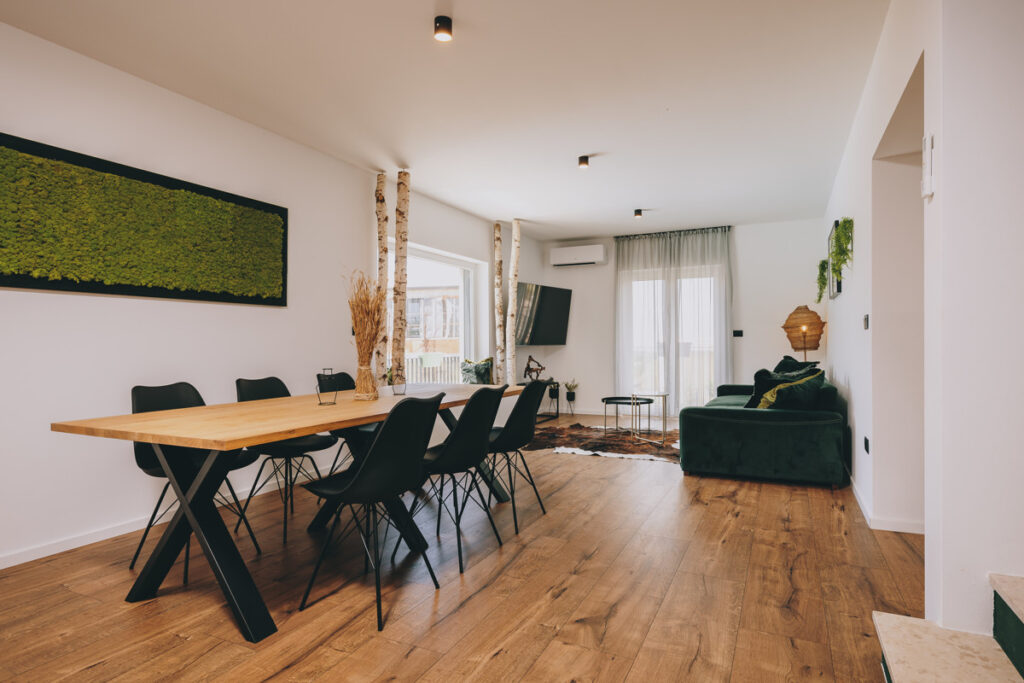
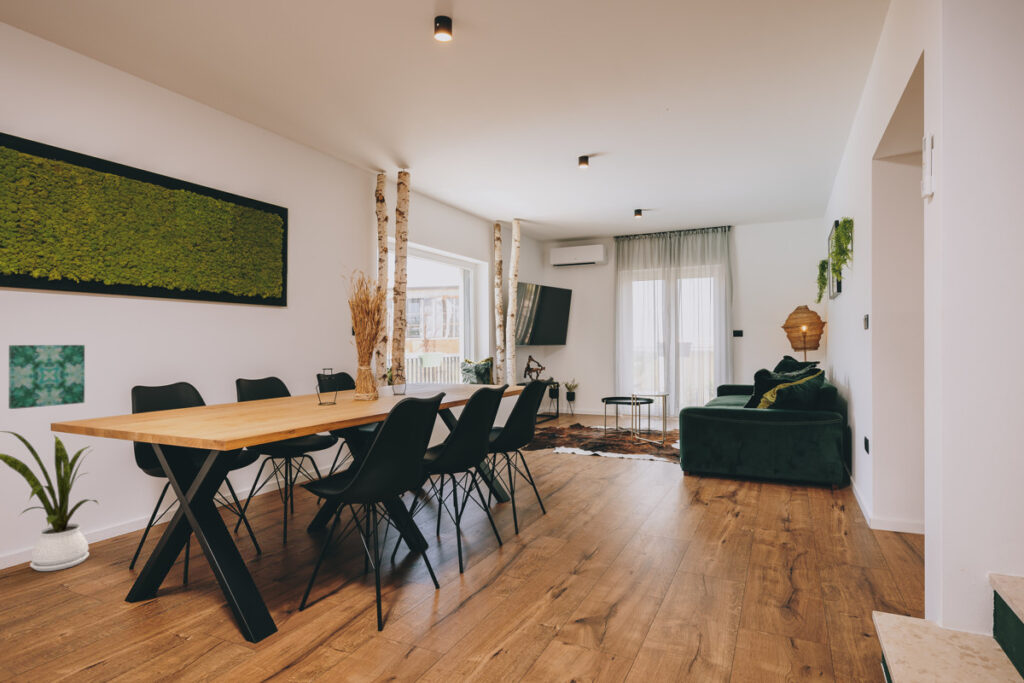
+ house plant (52, 494)
+ wall art (48, 375)
